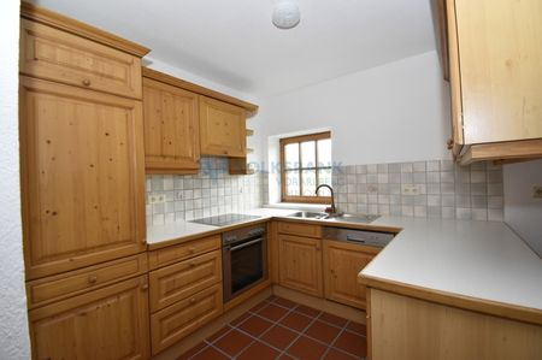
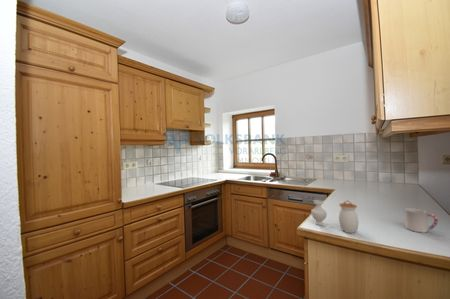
+ jar (339, 212)
+ cup (421, 220)
